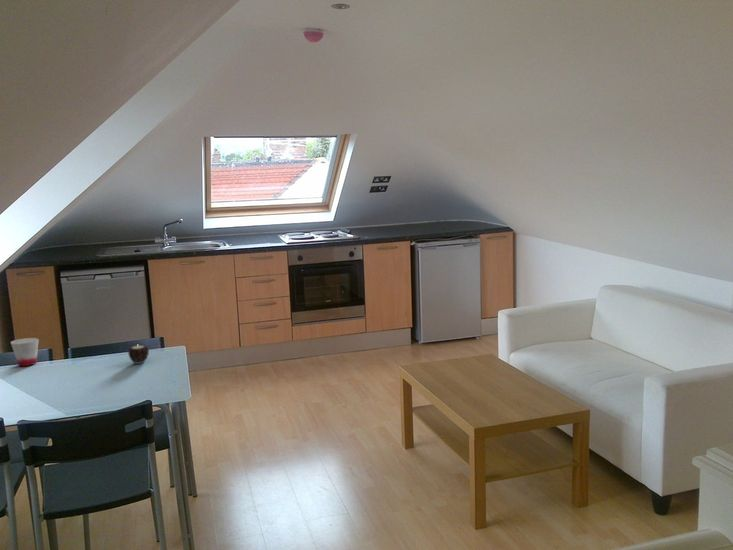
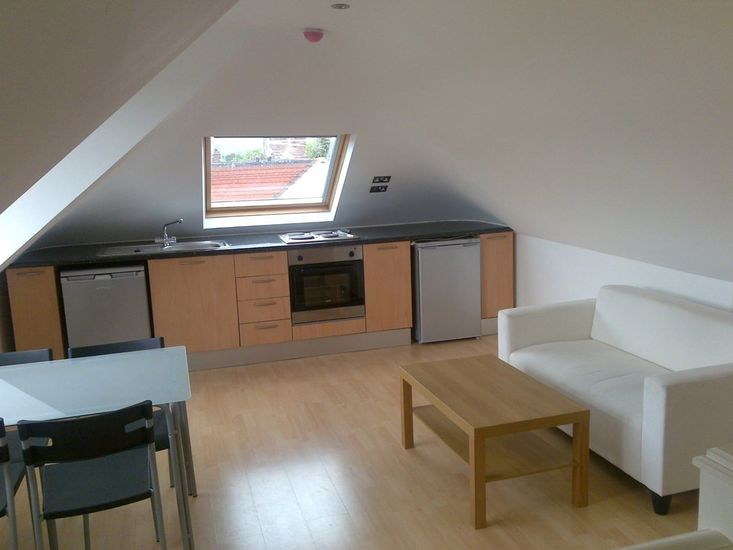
- cup (26, 352)
- candle (138, 352)
